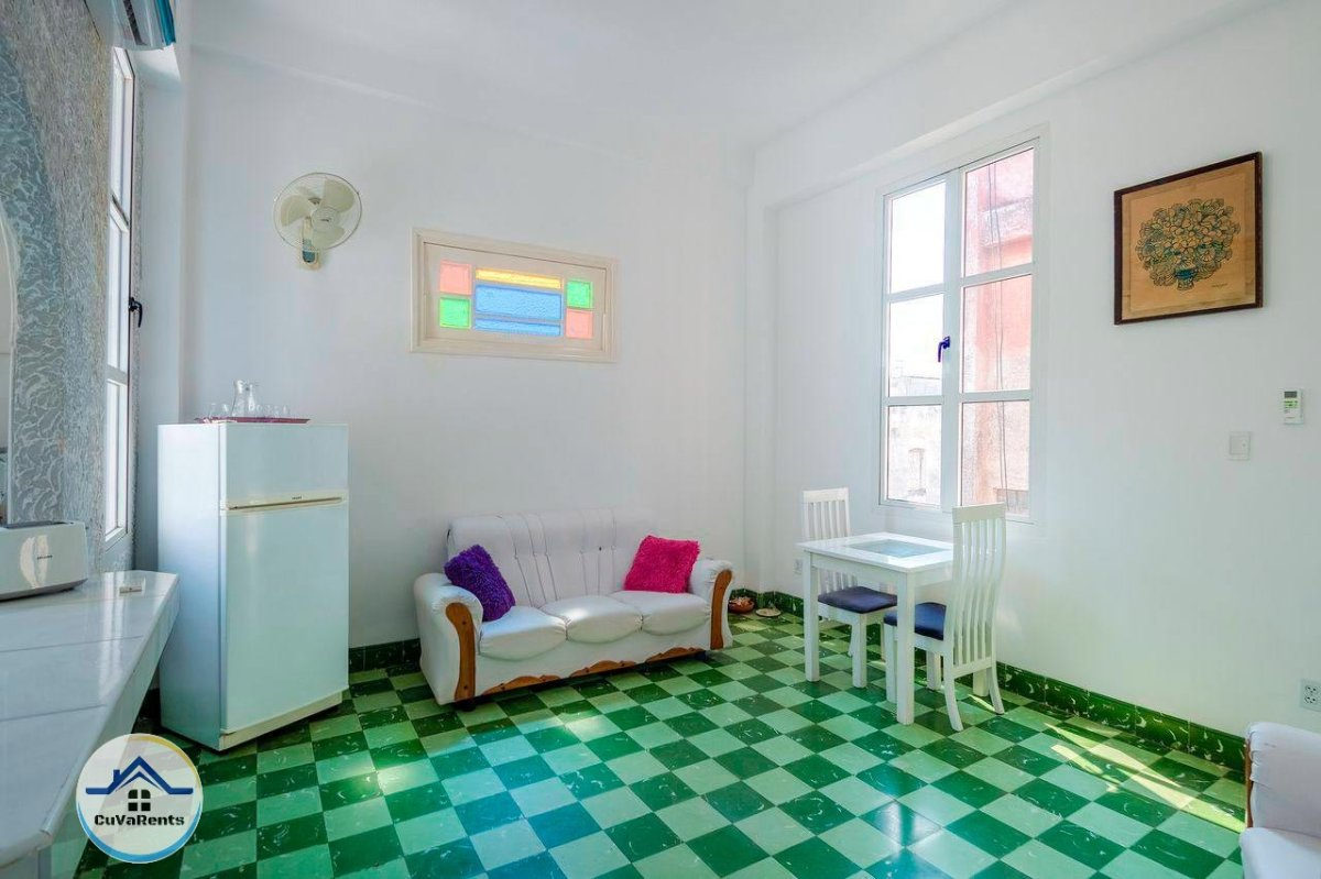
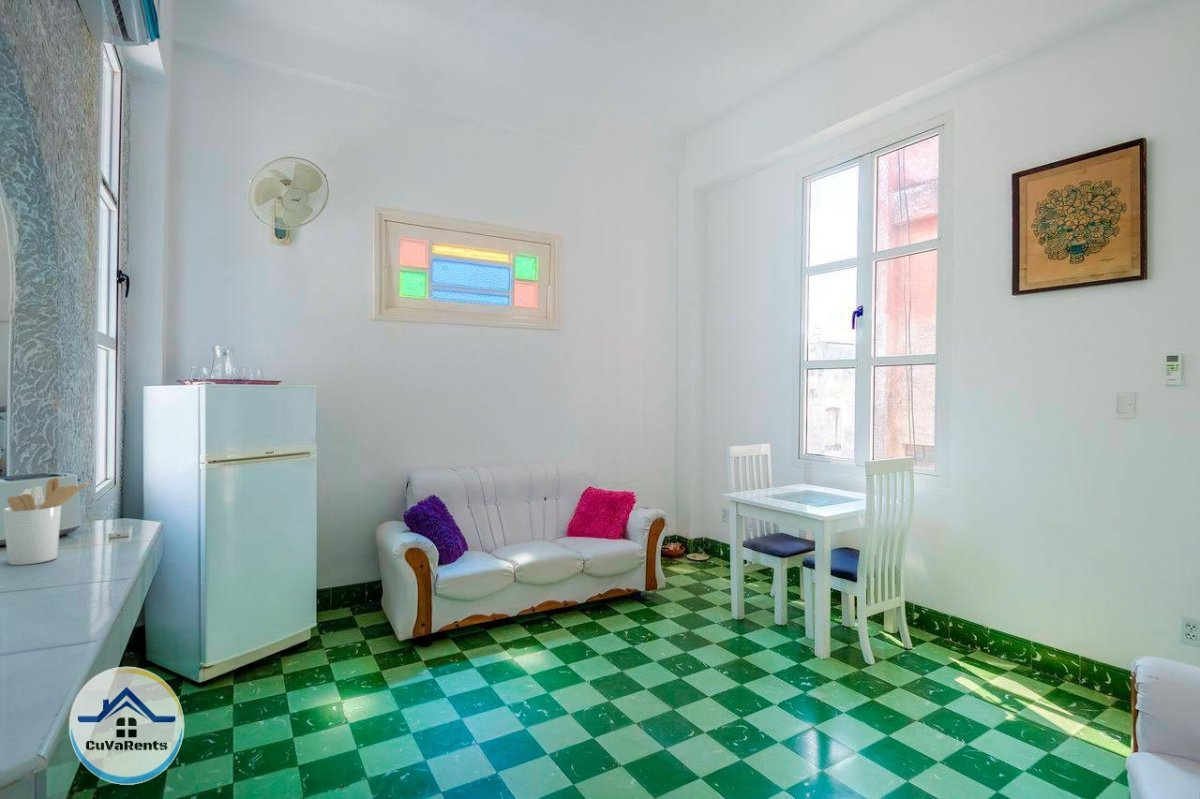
+ utensil holder (45, 520)
